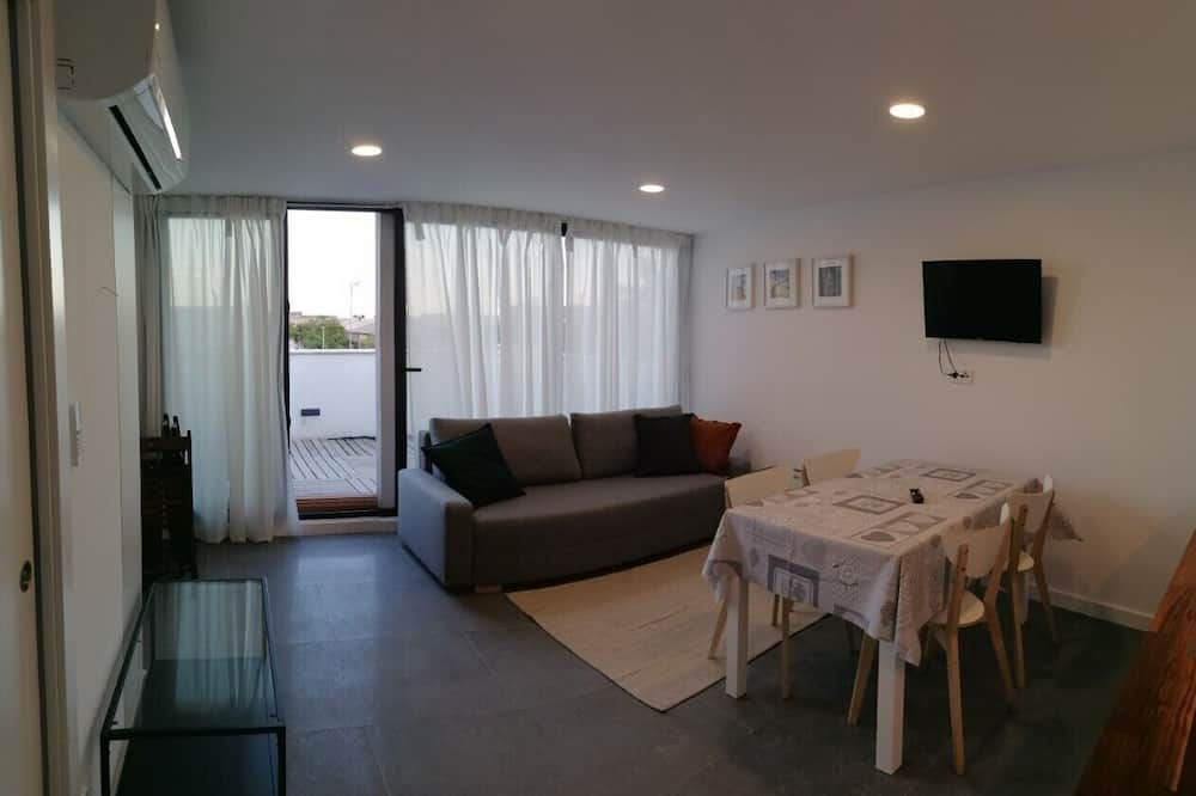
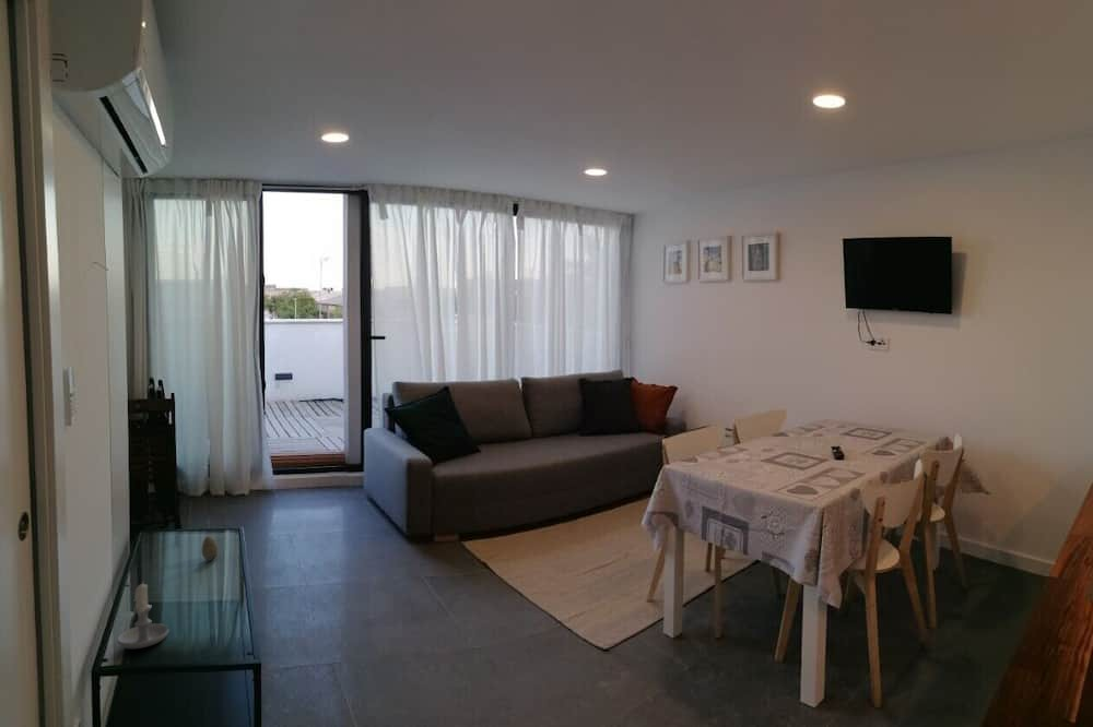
+ decorative egg (210, 548)
+ candle (142, 611)
